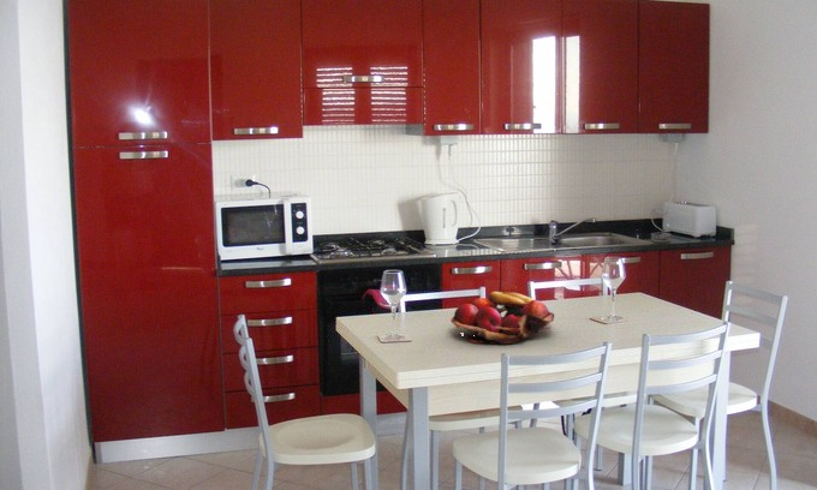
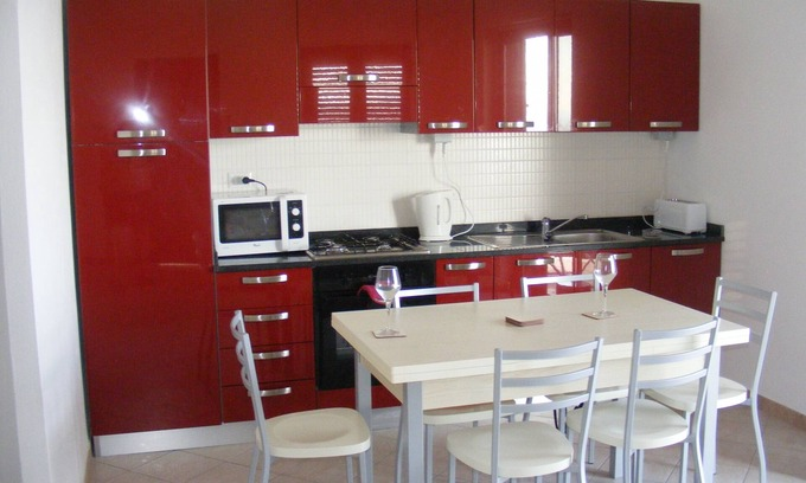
- fruit basket (502, 317)
